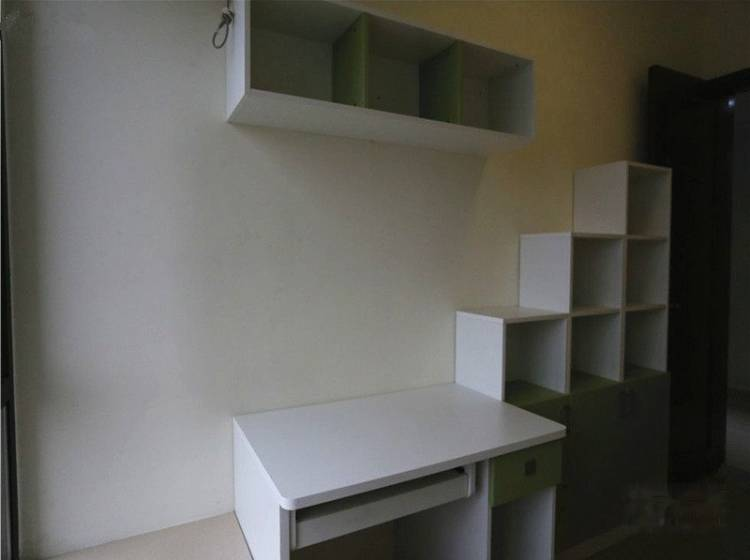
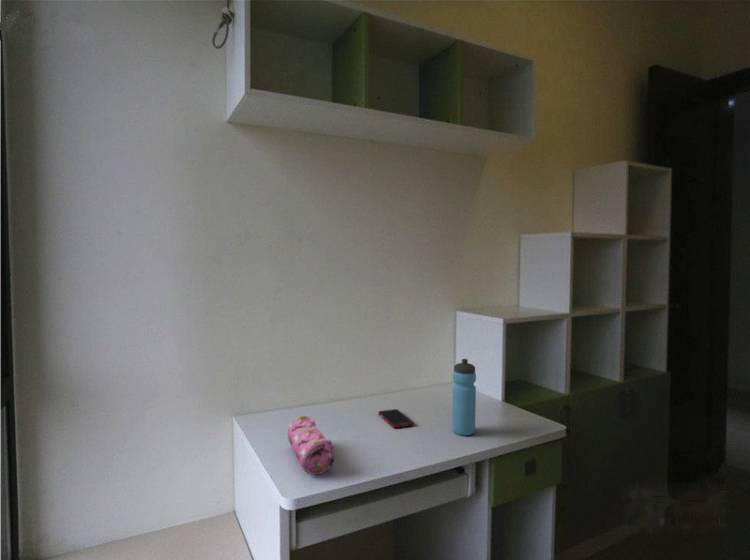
+ cell phone (395, 418)
+ pencil case (309, 442)
+ water bottle (464, 395)
